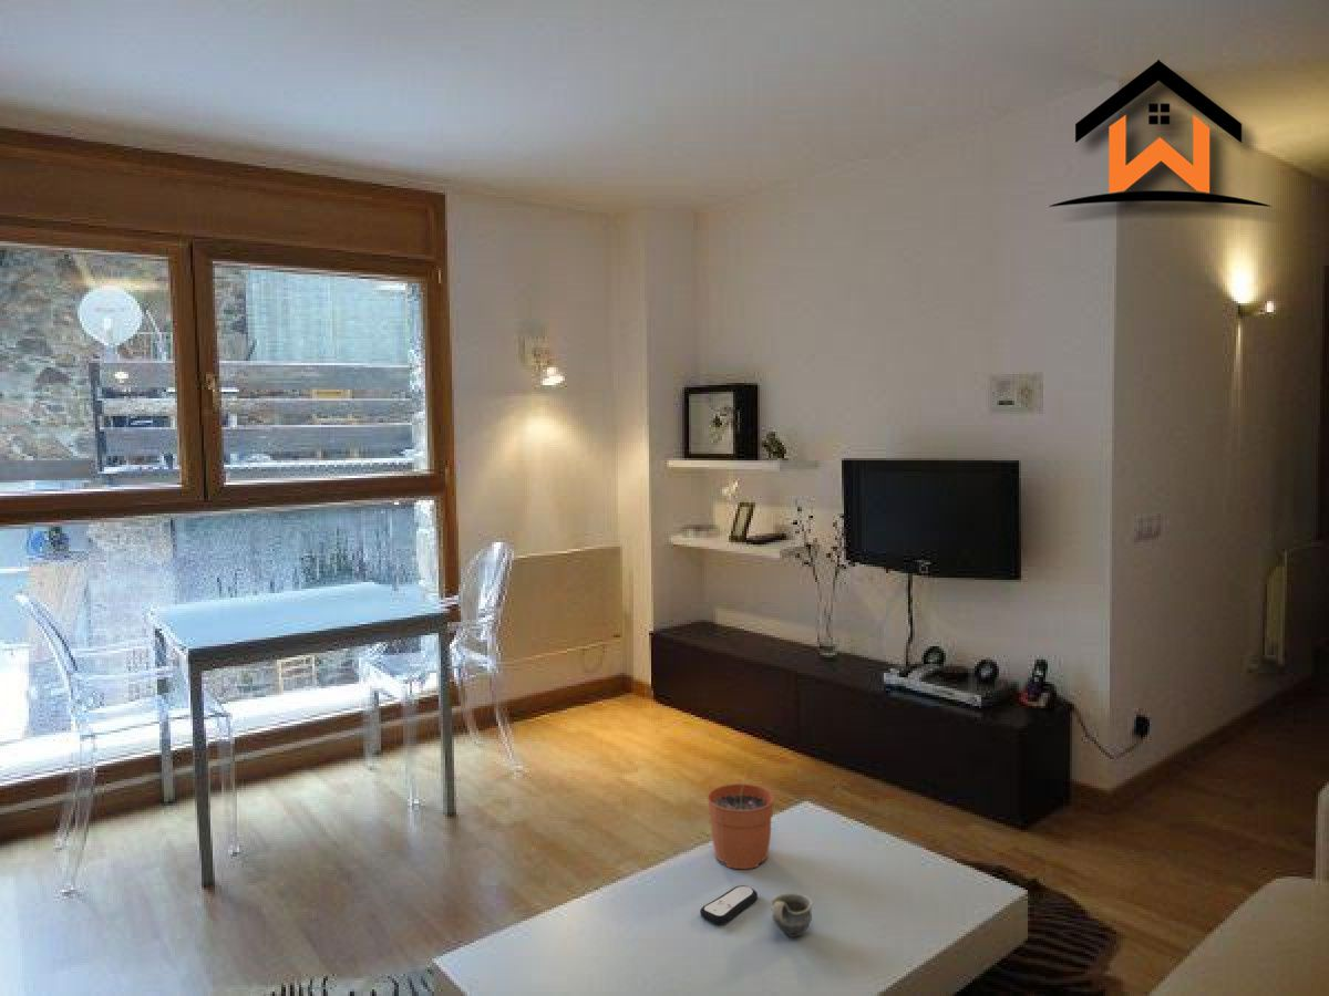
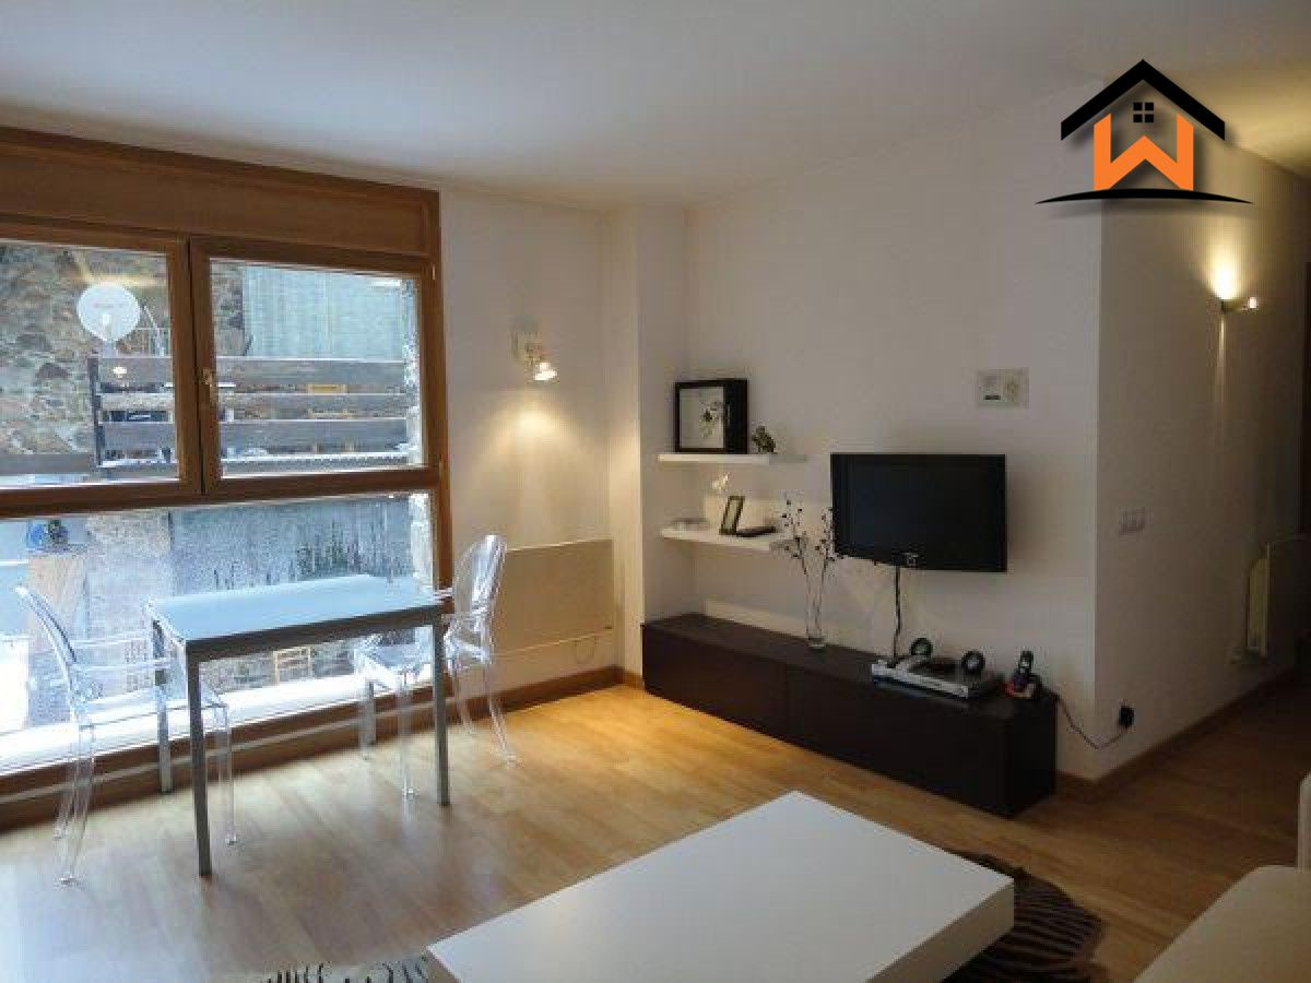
- plant pot (740, 811)
- cup (787, 913)
- remote control (730, 903)
